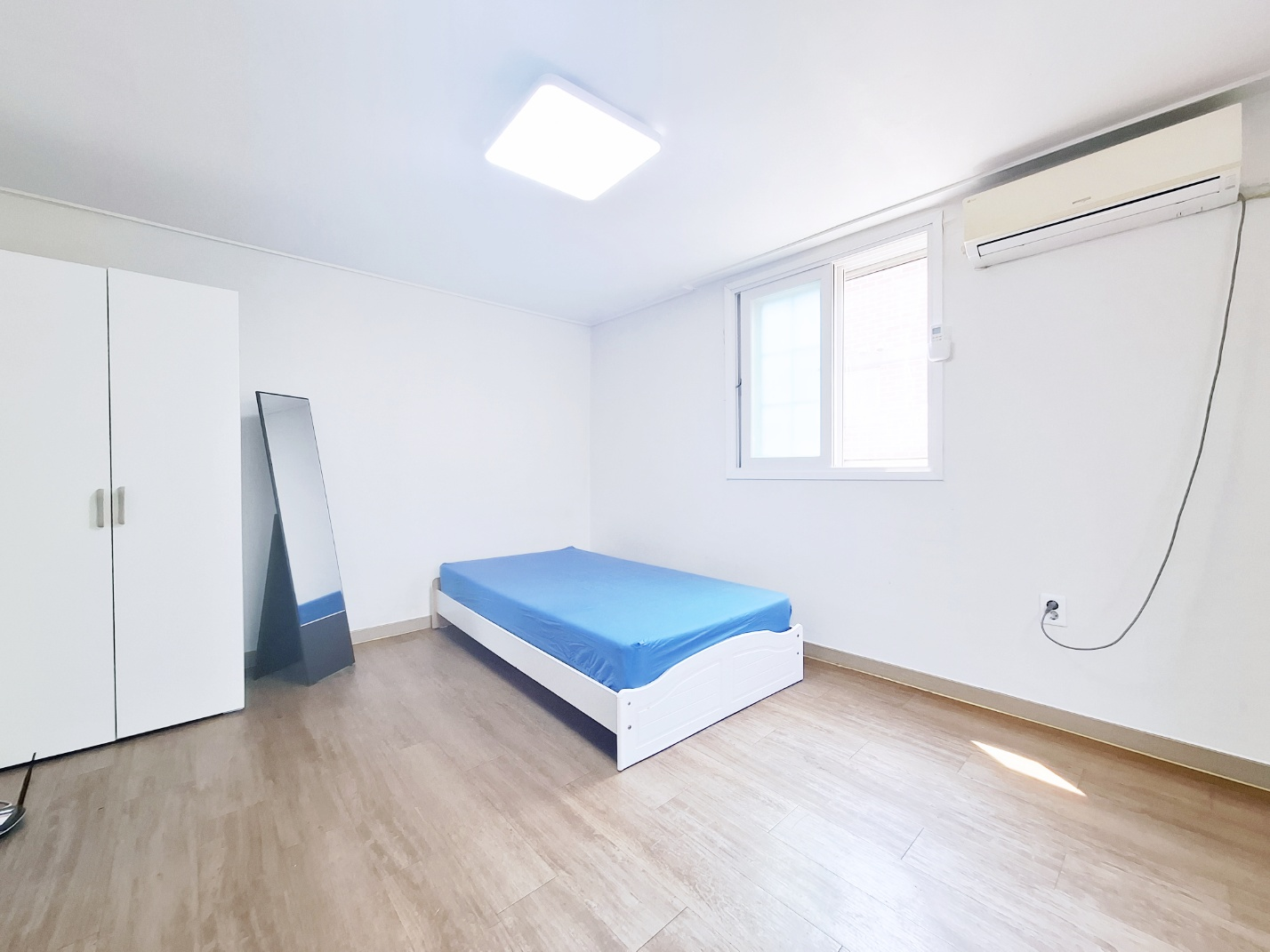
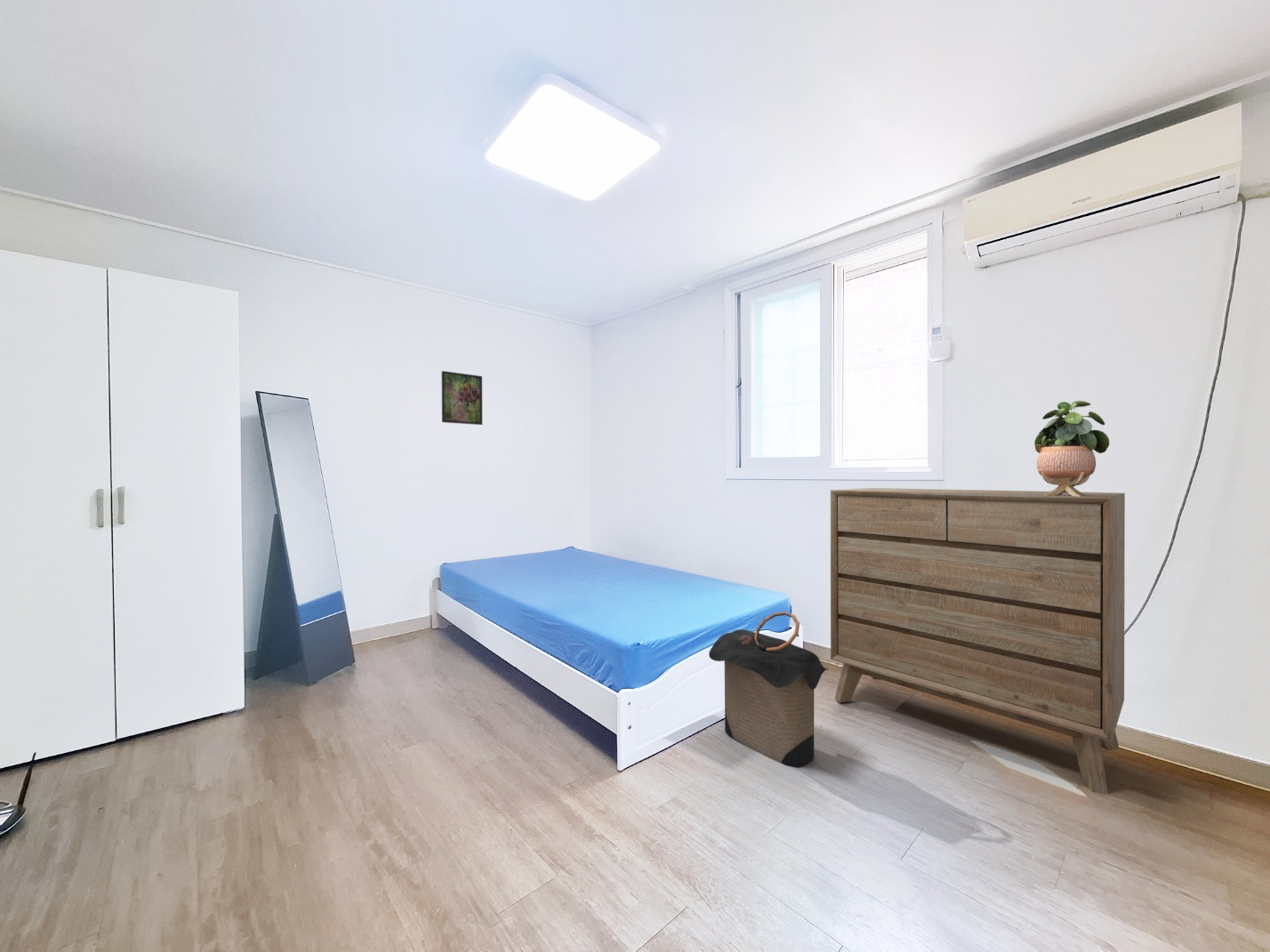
+ laundry hamper (763, 677)
+ potted plant (1070, 447)
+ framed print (462, 398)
+ dresser (962, 606)
